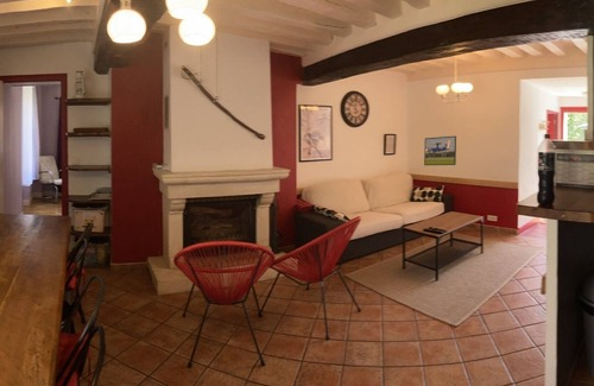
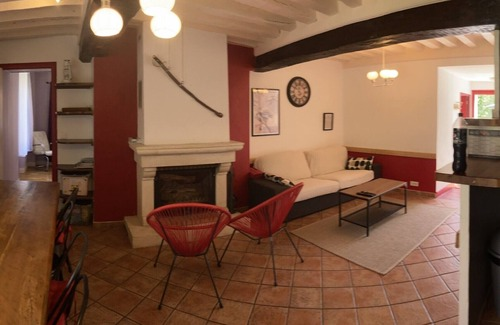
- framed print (440, 151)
